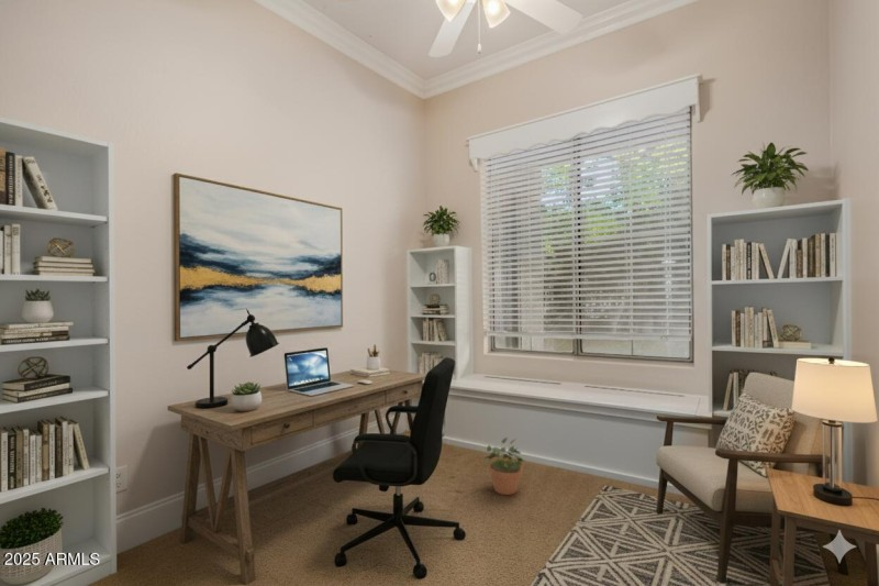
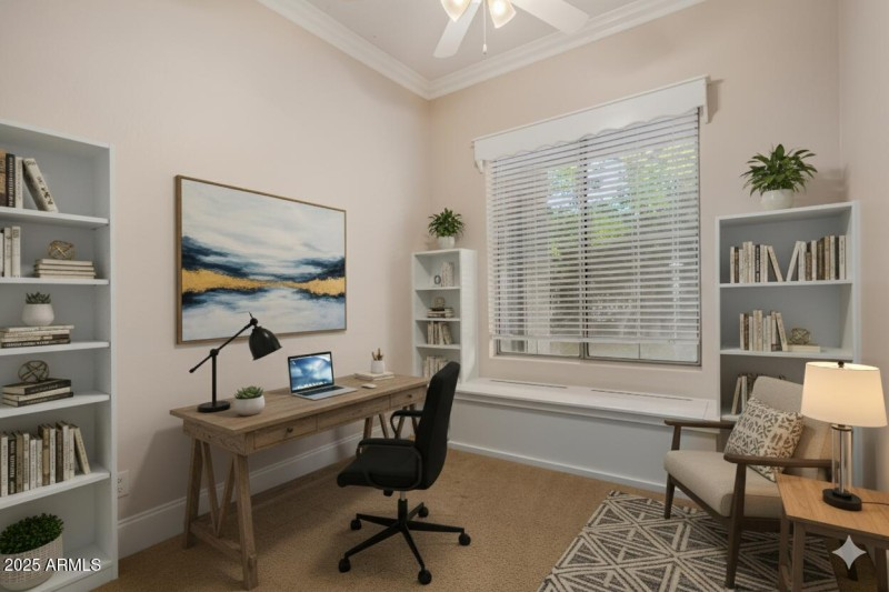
- potted plant (504, 465)
